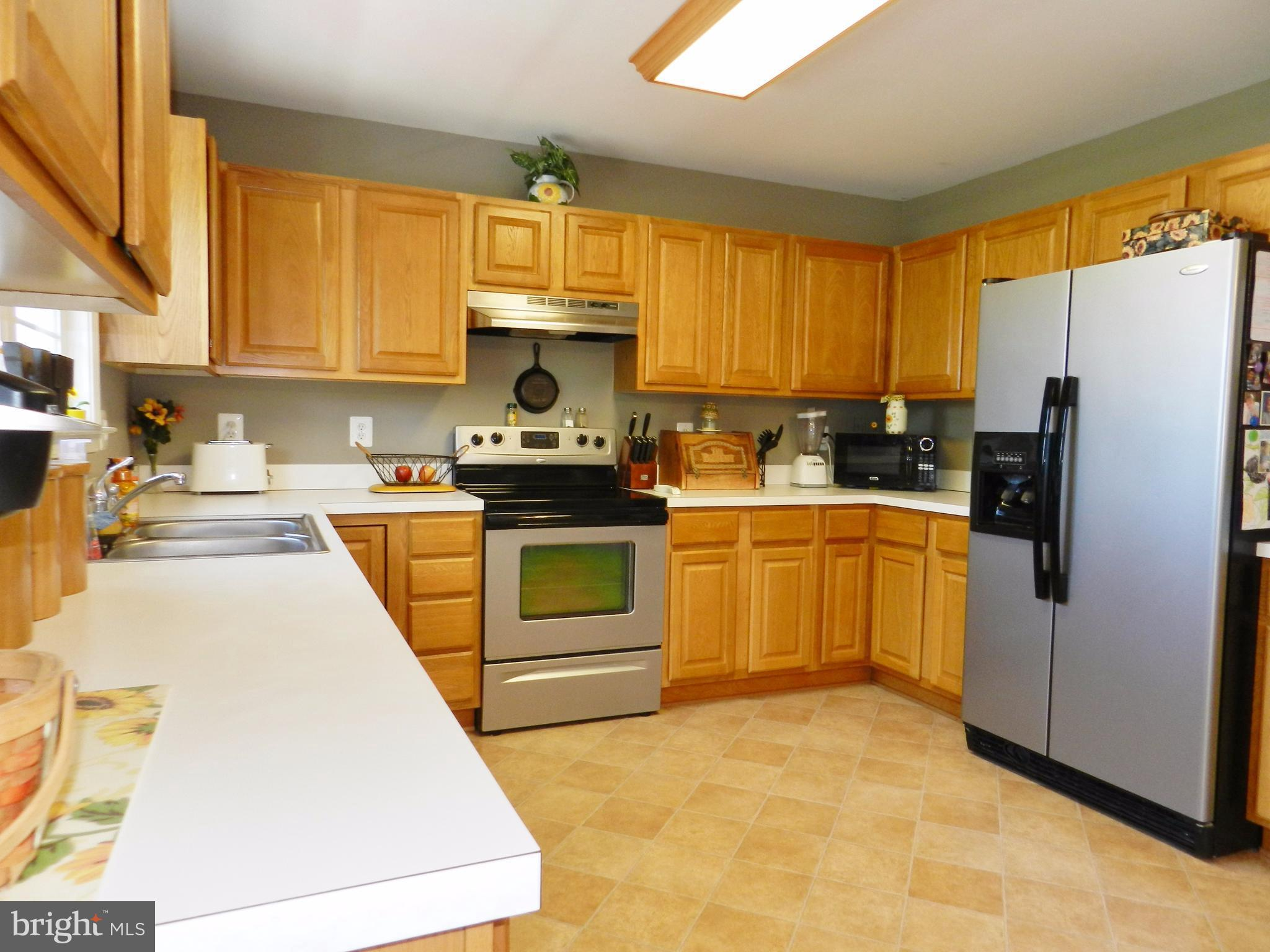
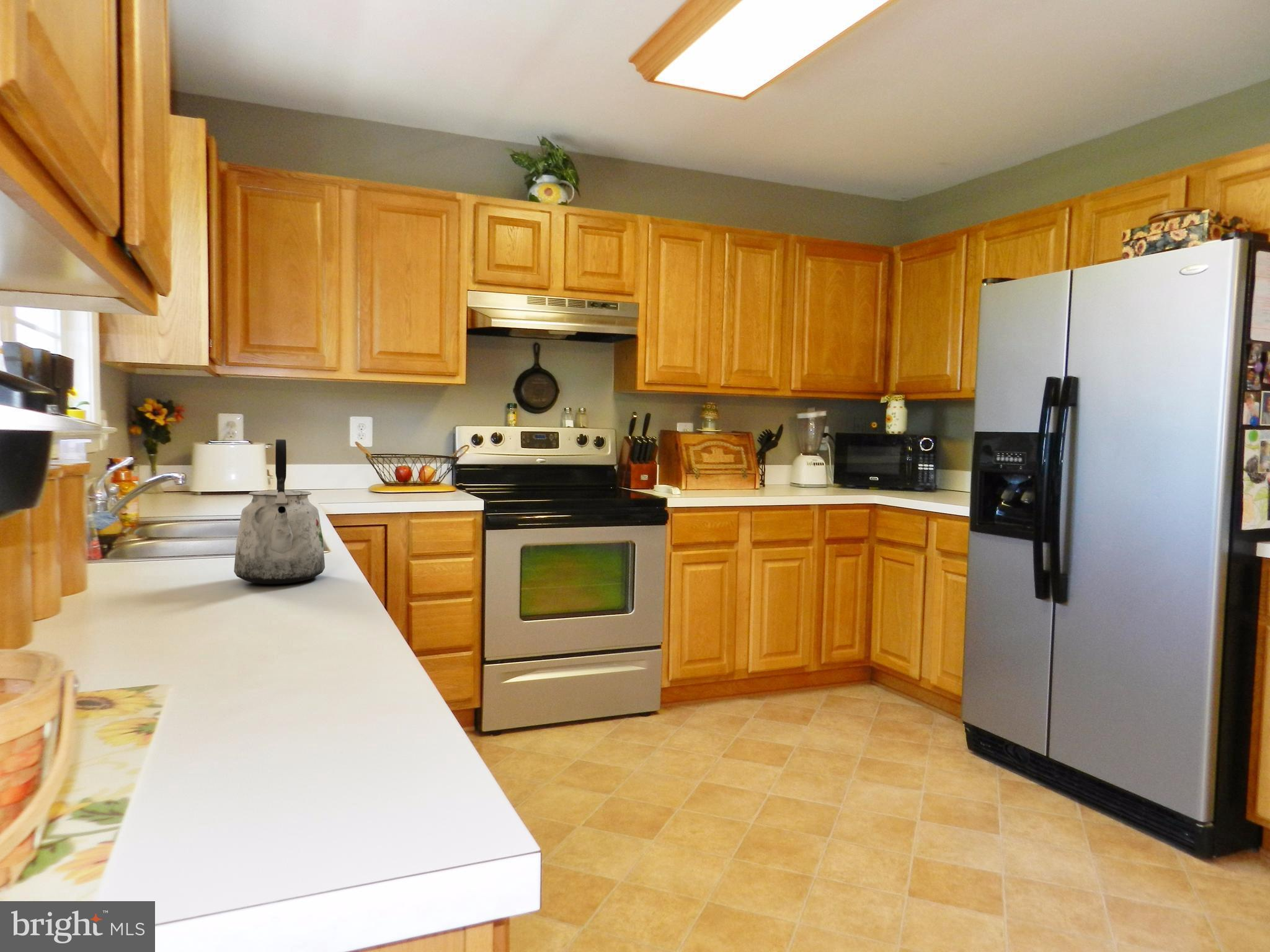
+ kettle (280, 511)
